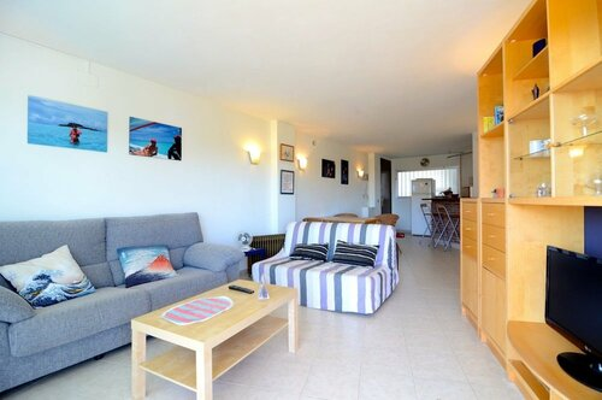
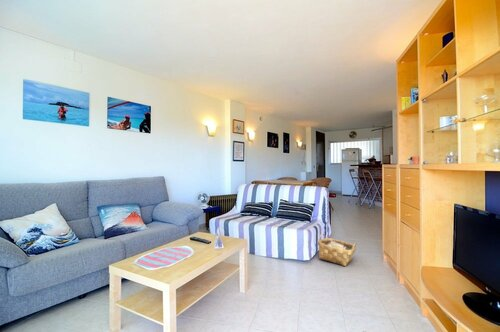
+ woven basket (337, 247)
